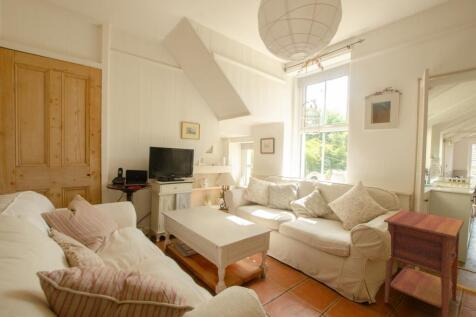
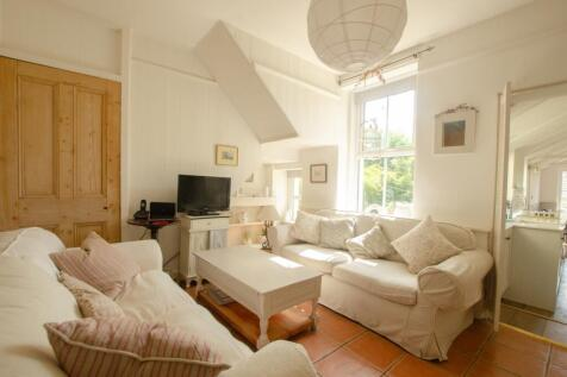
- nightstand (422, 260)
